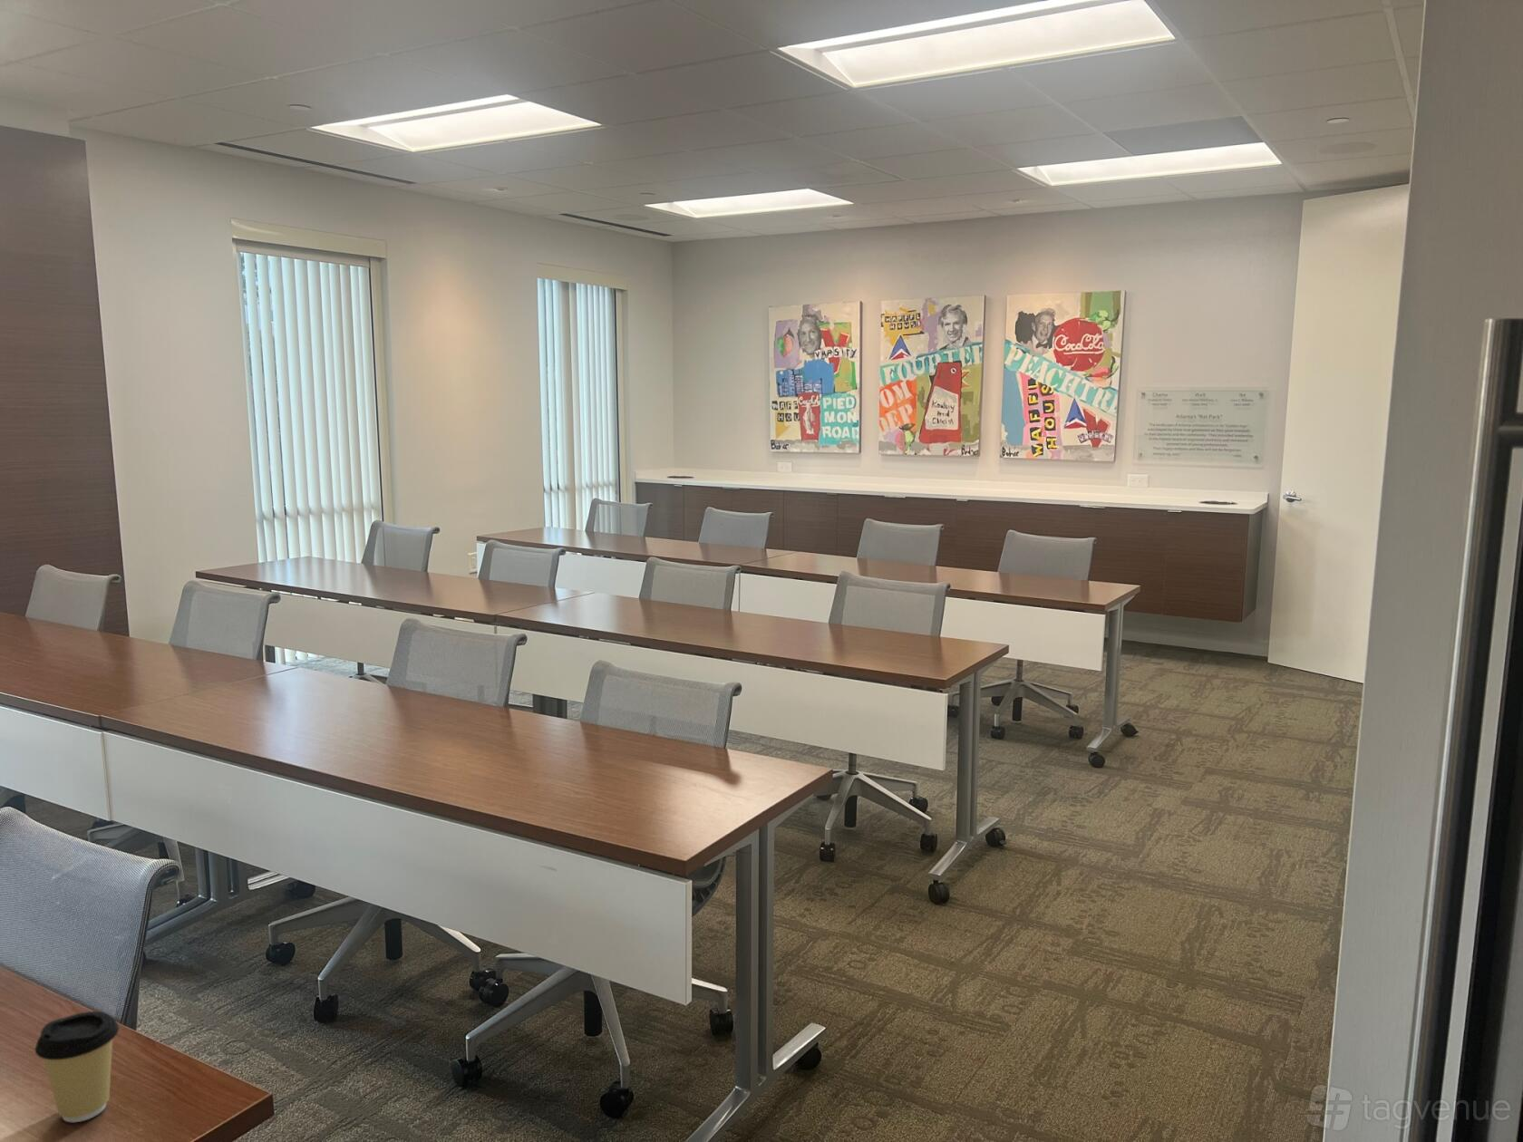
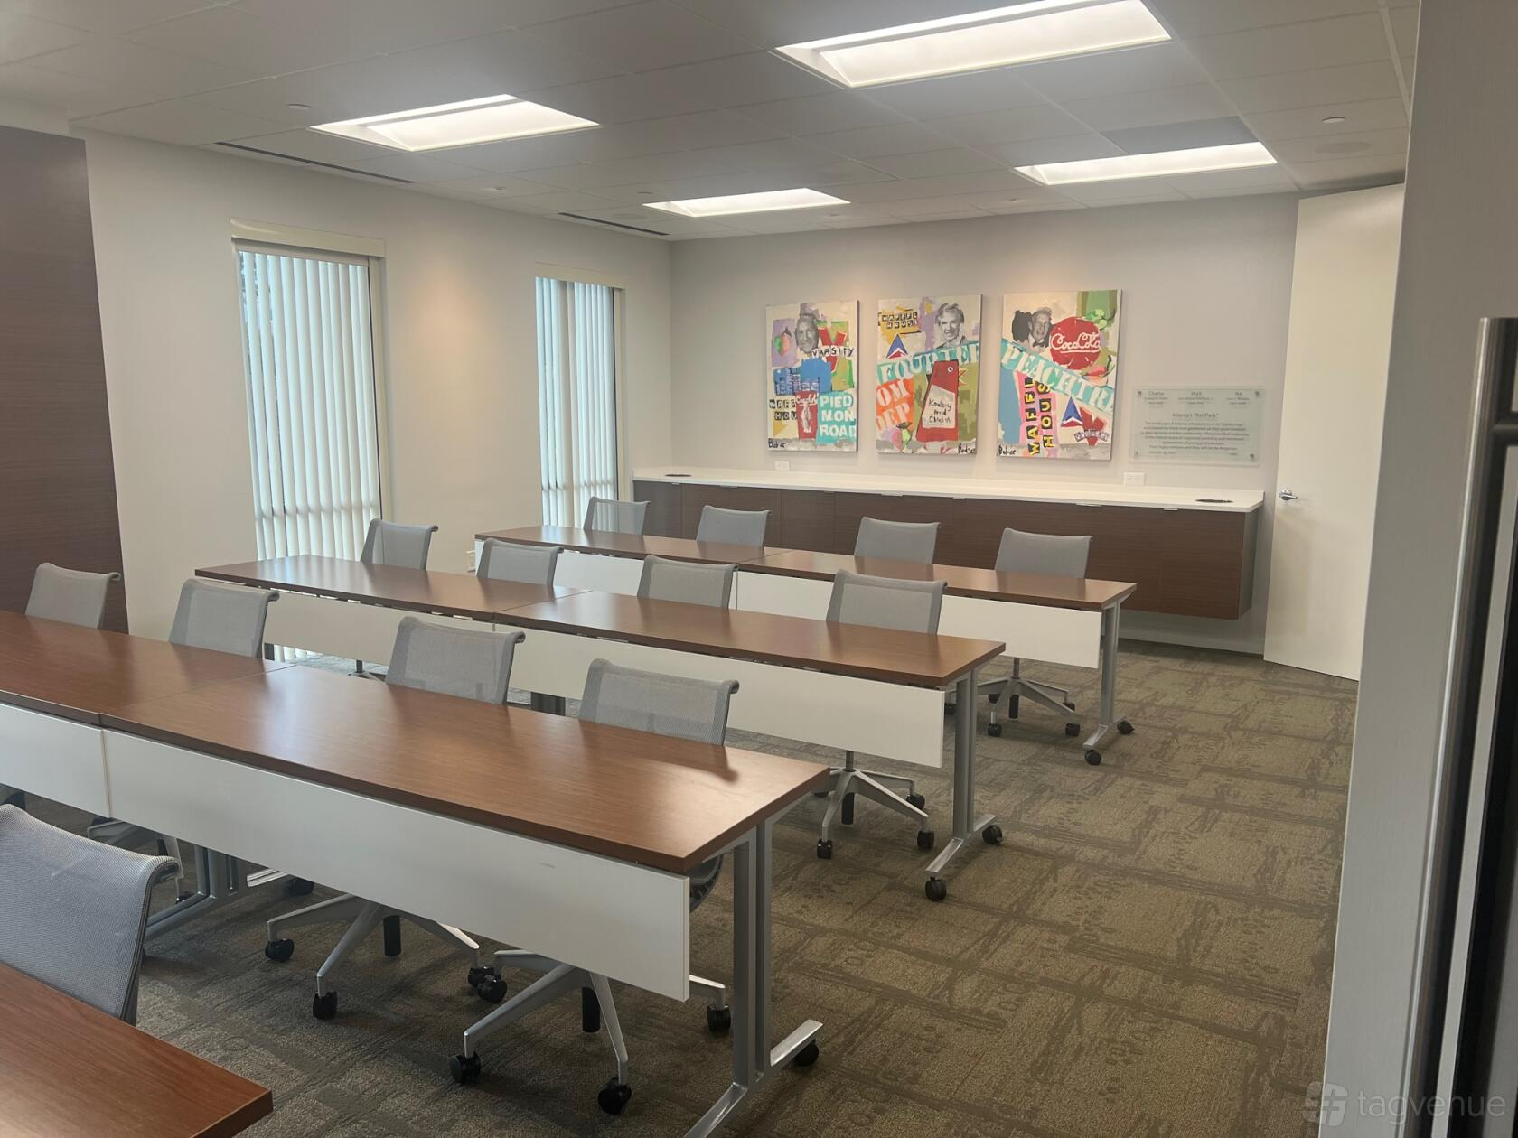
- coffee cup (80, 1066)
